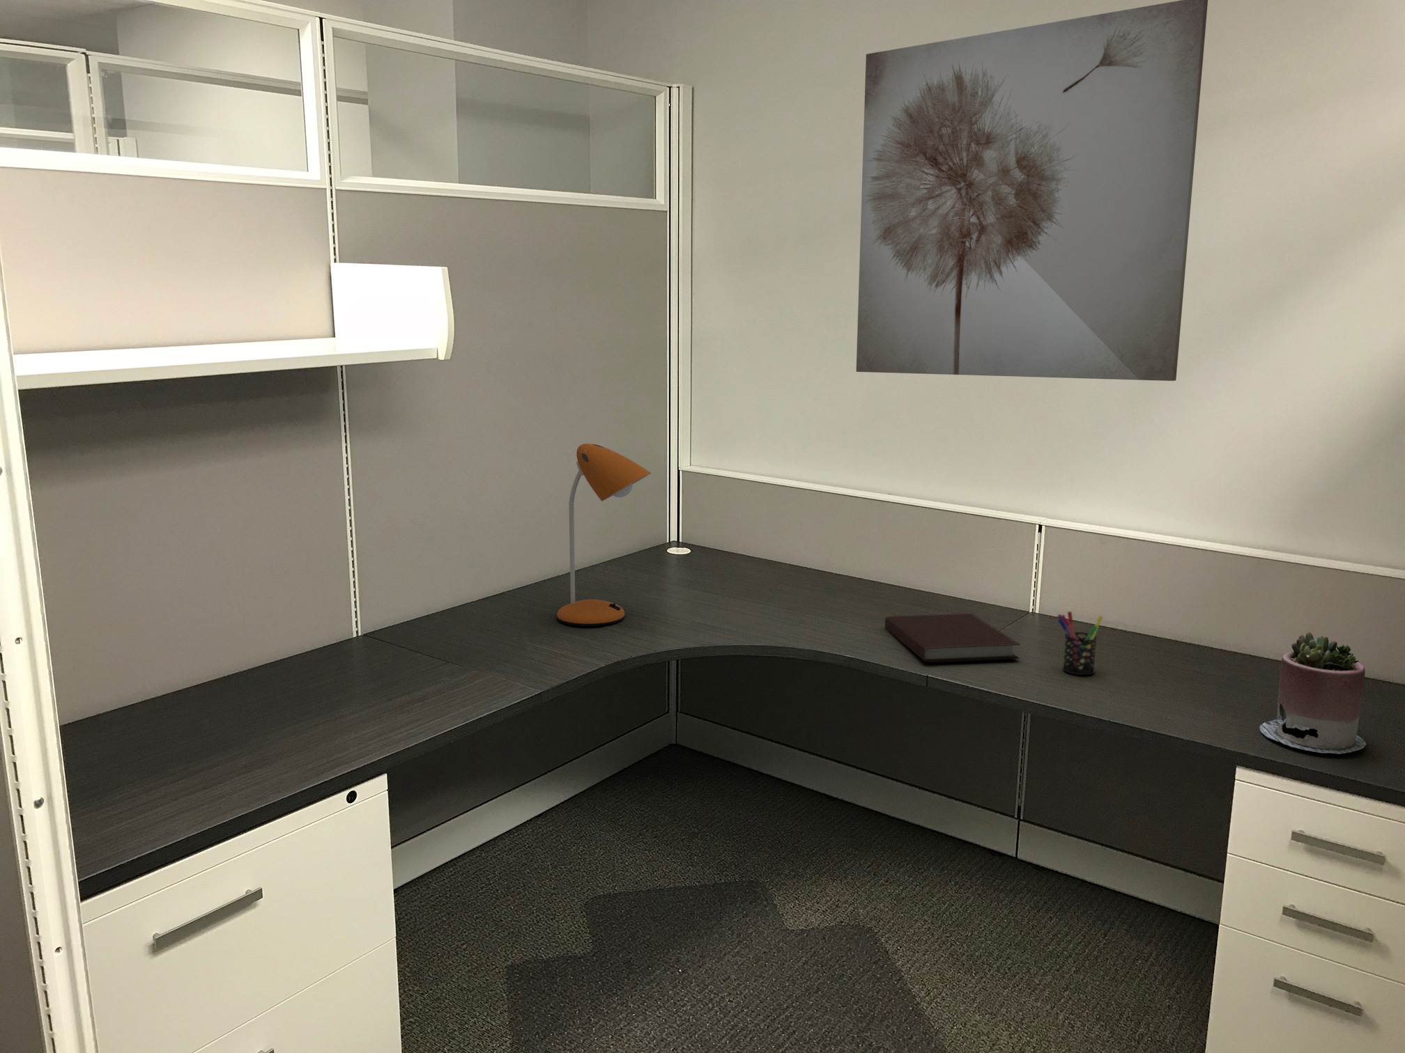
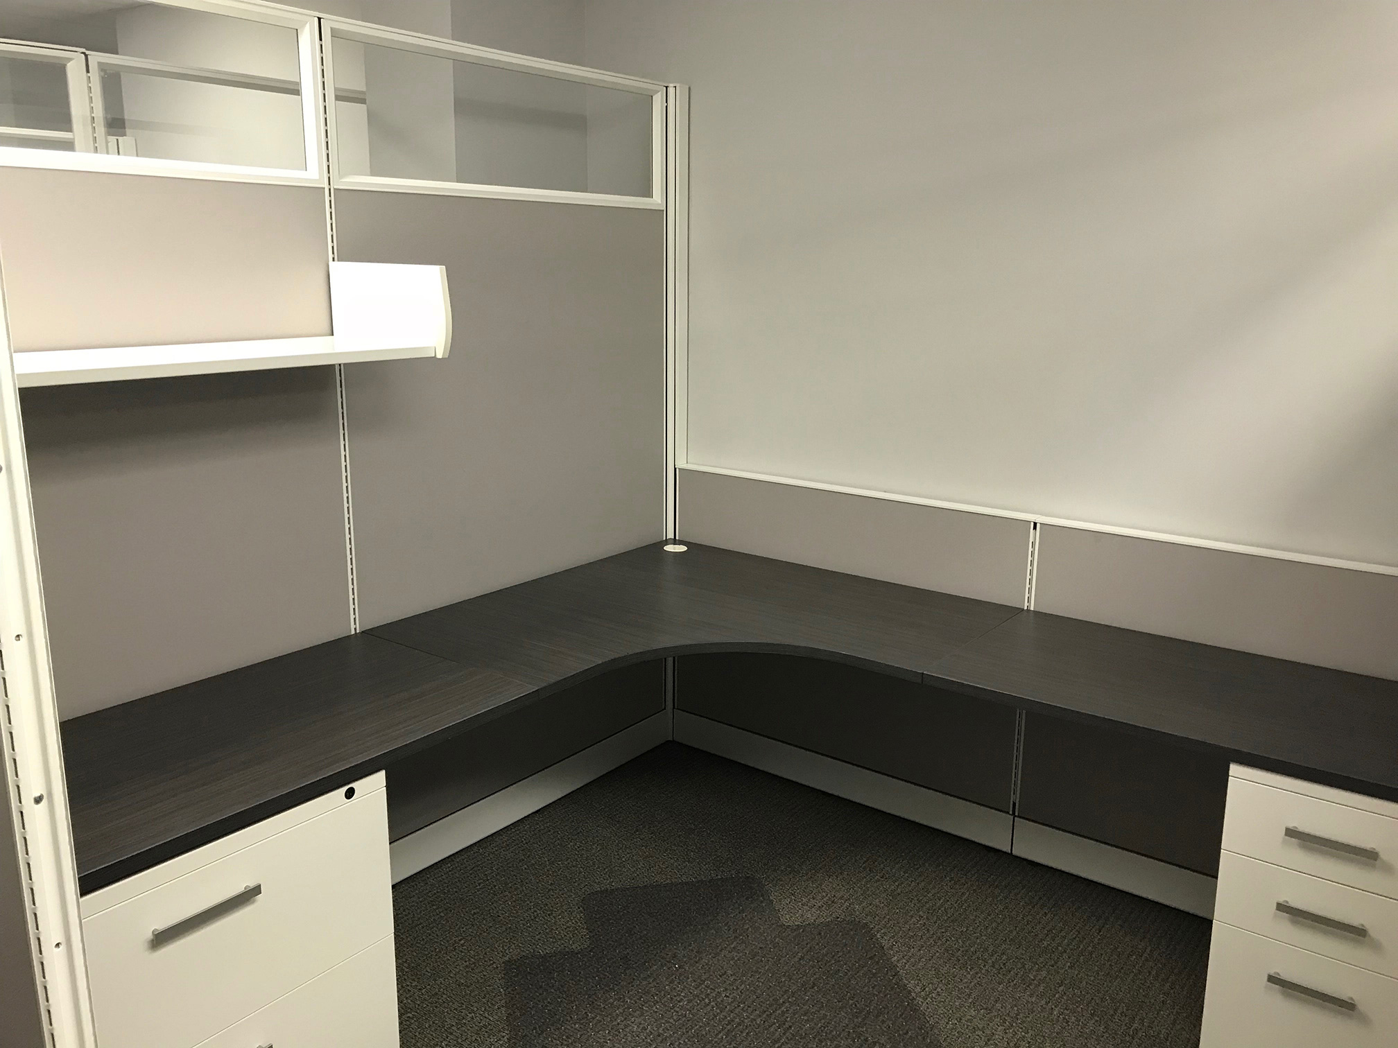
- succulent planter (1316, 687)
- notebook (949, 636)
- desk lamp (573, 532)
- pen holder (1081, 642)
- wall art (1011, 207)
